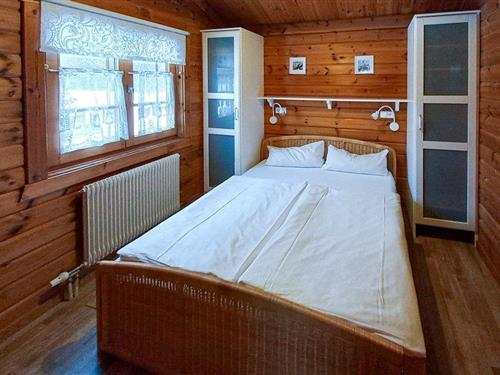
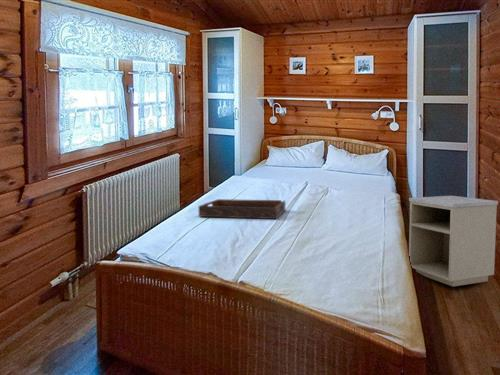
+ serving tray (244, 208)
+ nightstand (450, 238)
